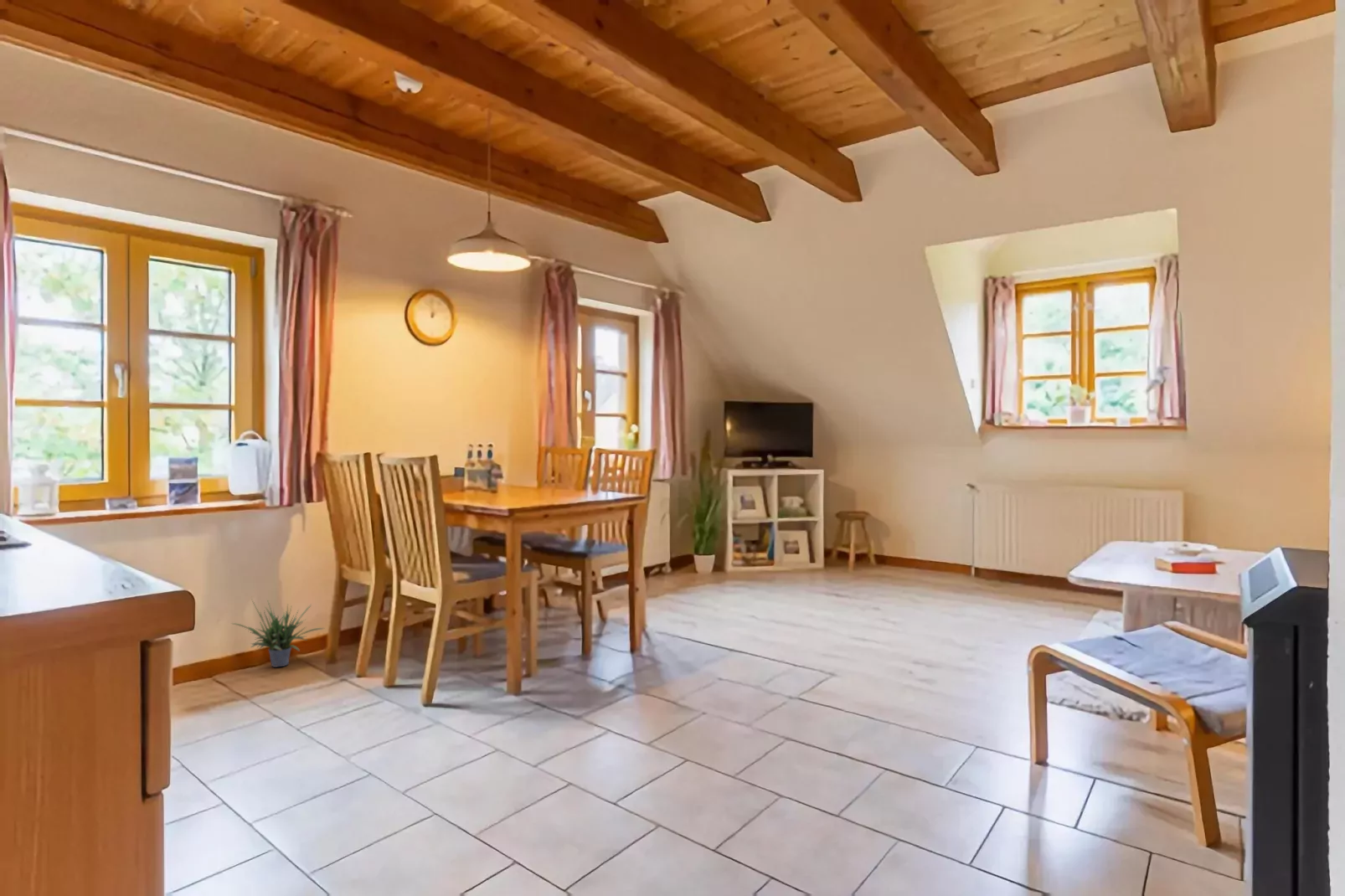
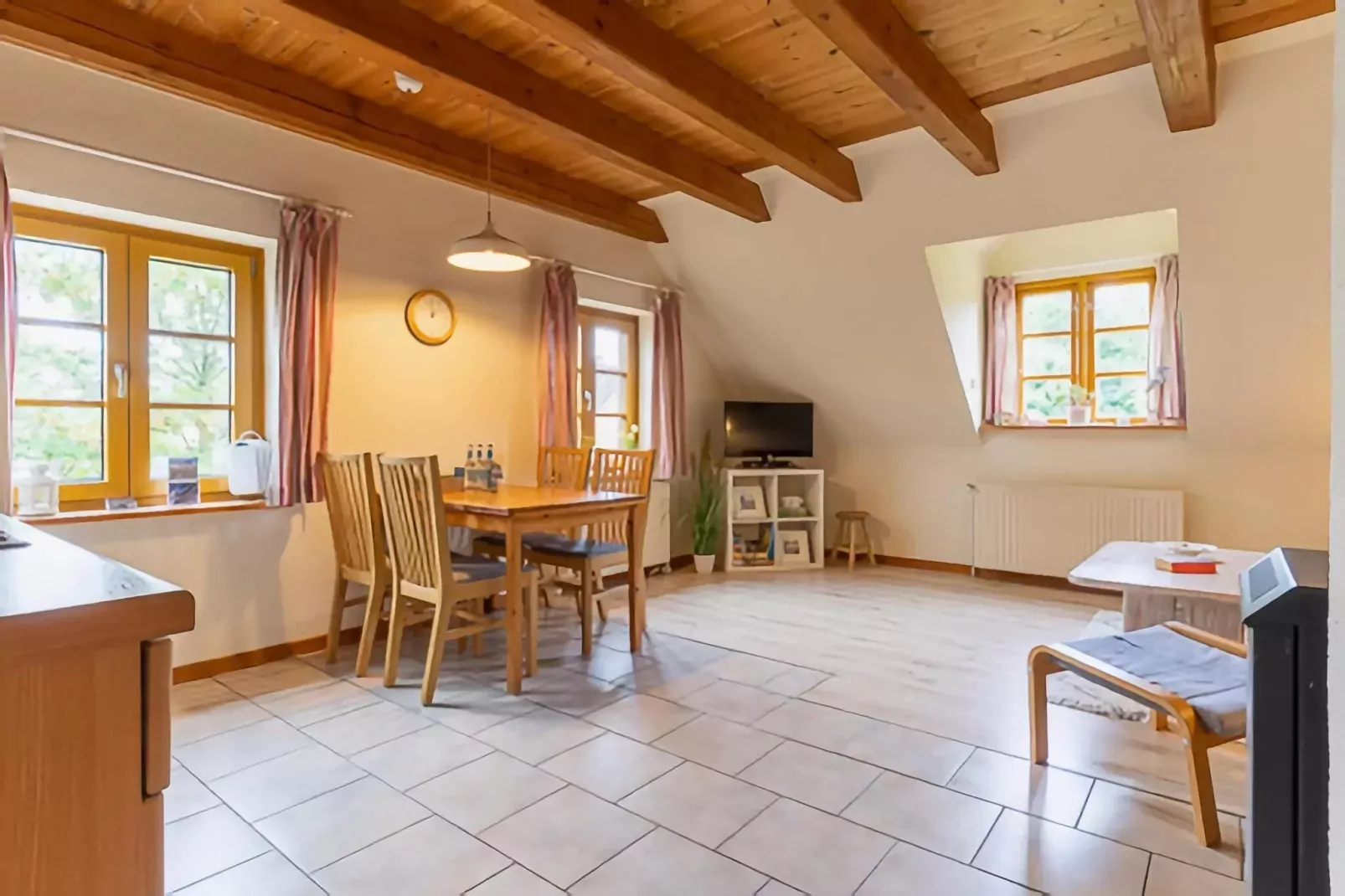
- potted plant (277, 628)
